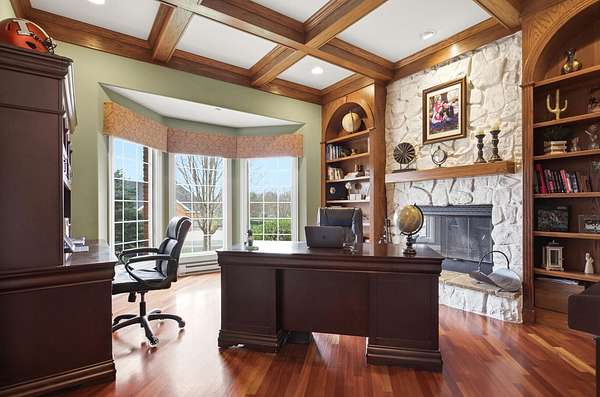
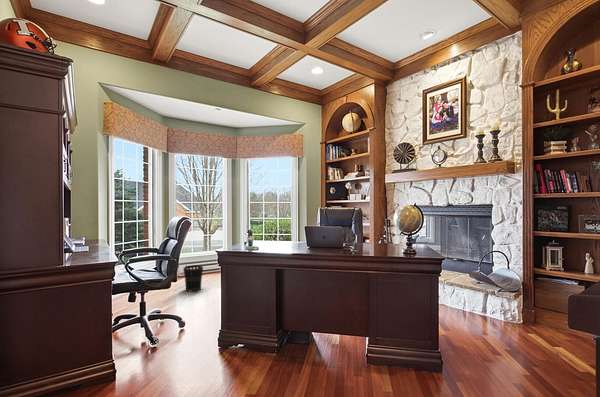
+ wastebasket (193, 278)
